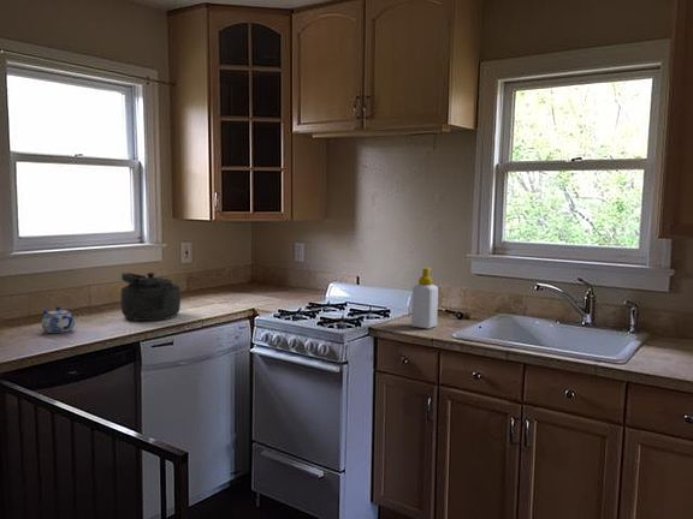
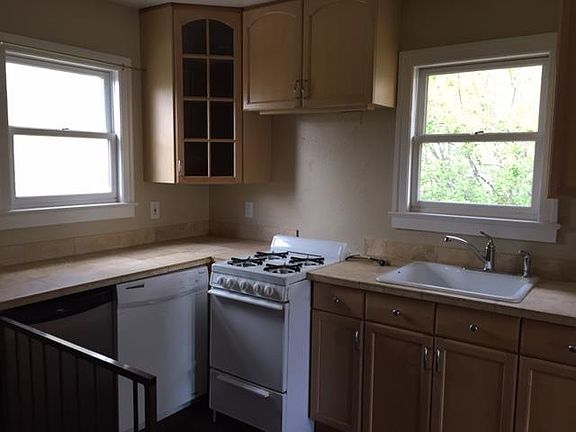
- teapot (57, 318)
- soap bottle (425, 297)
- kettle (150, 294)
